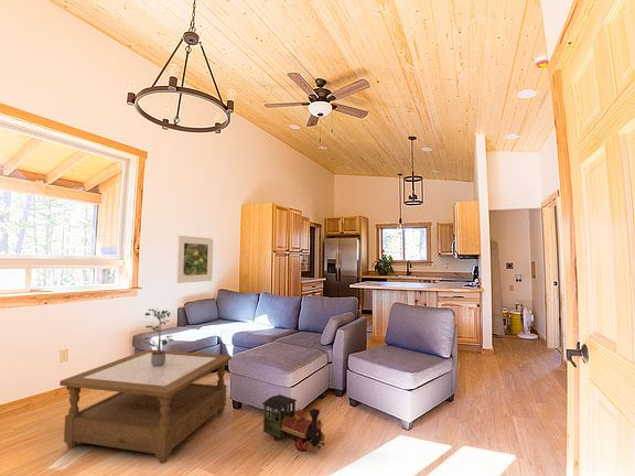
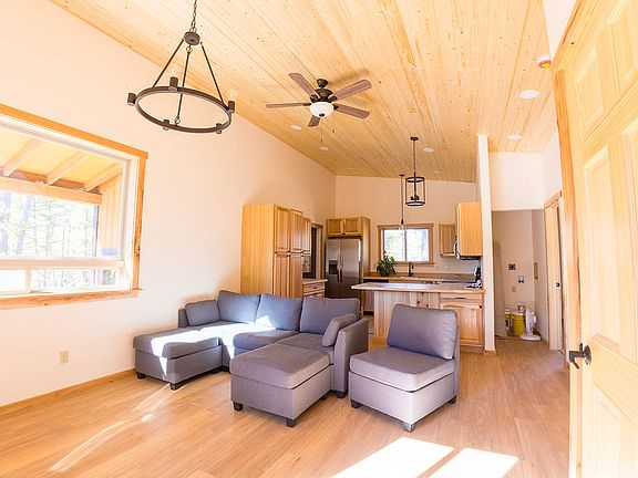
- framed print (195, 259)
- toy train (294, 422)
- coffee table (154, 397)
- potted plant (159, 335)
